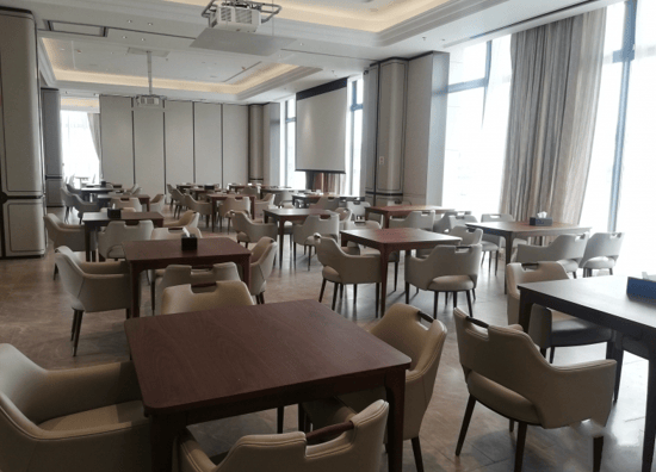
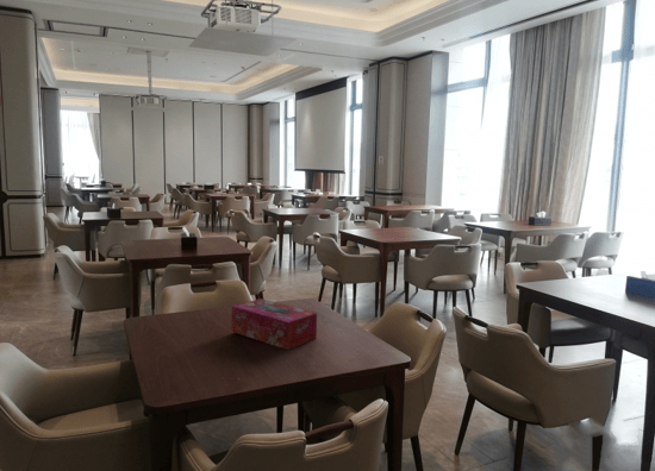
+ tissue box (273, 322)
